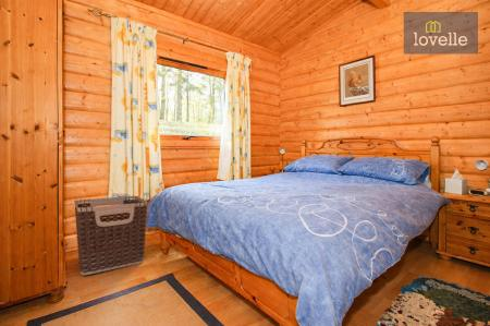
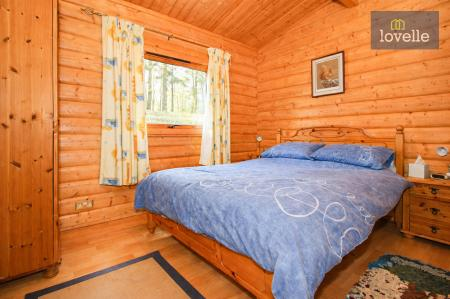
- clothes hamper (111, 230)
